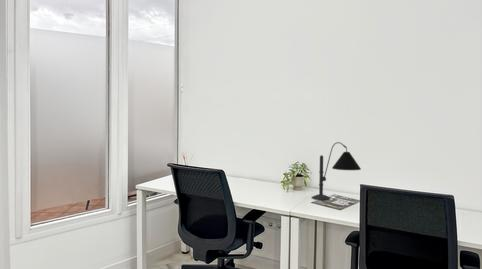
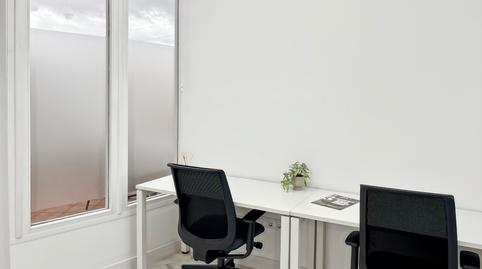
- desk lamp (334, 168)
